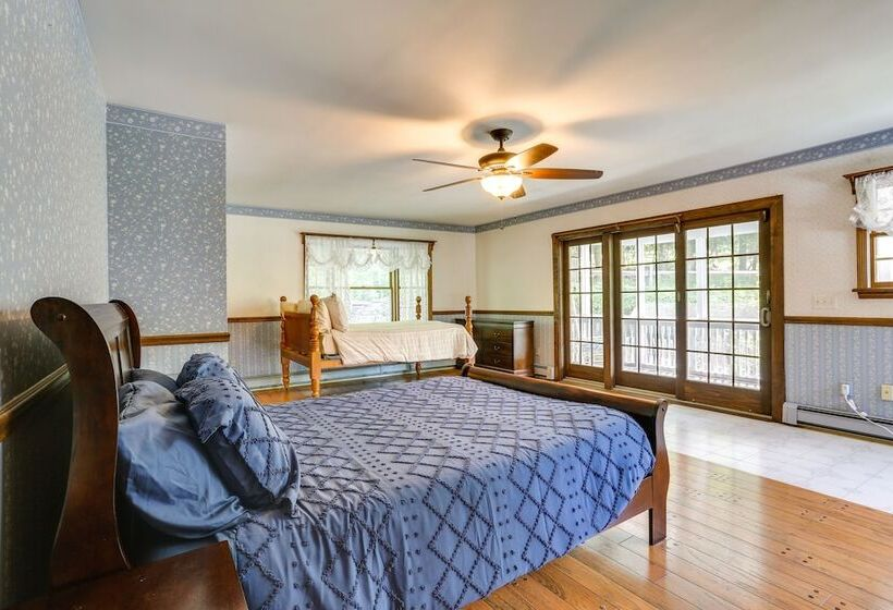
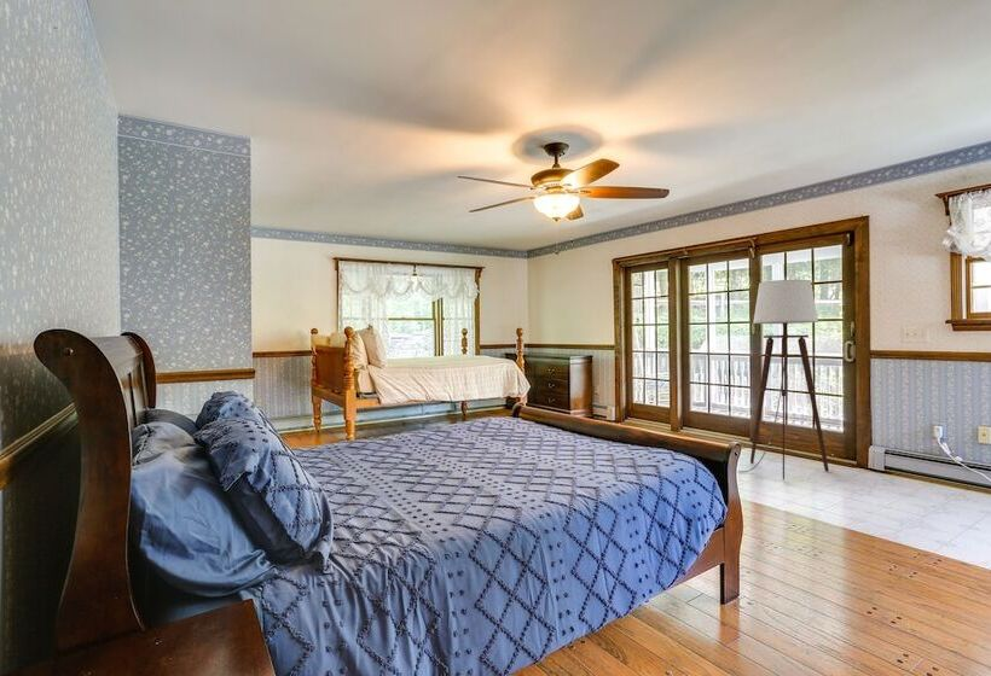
+ floor lamp (767, 375)
